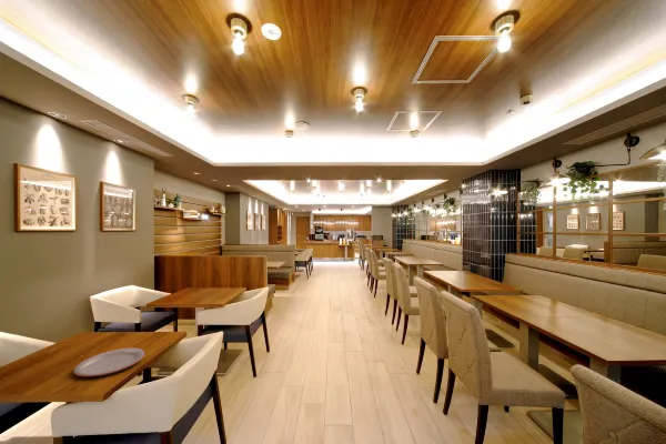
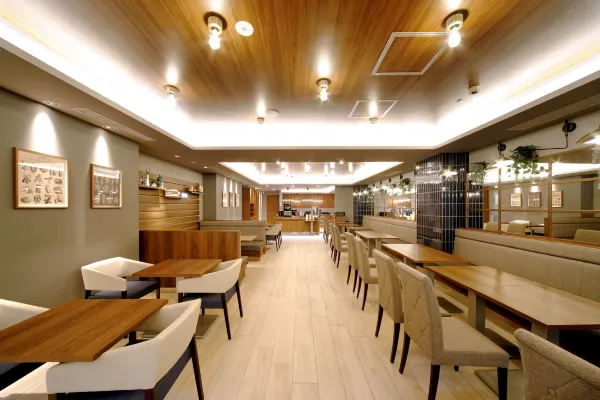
- plate (111, 362)
